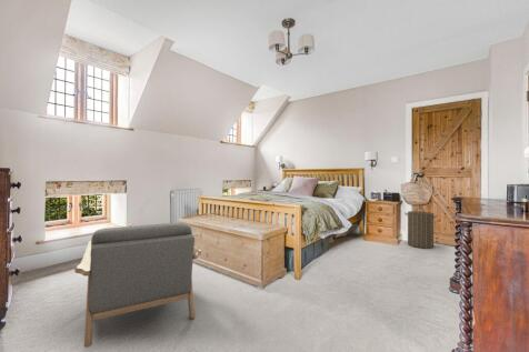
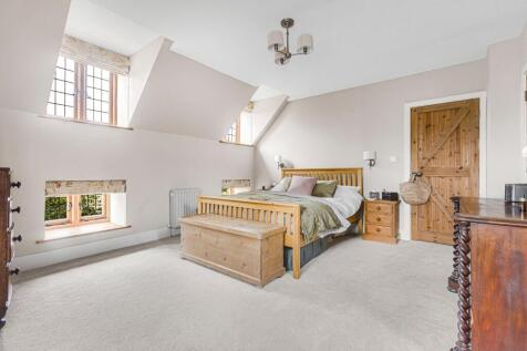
- armchair (141, 264)
- laundry hamper (420, 225)
